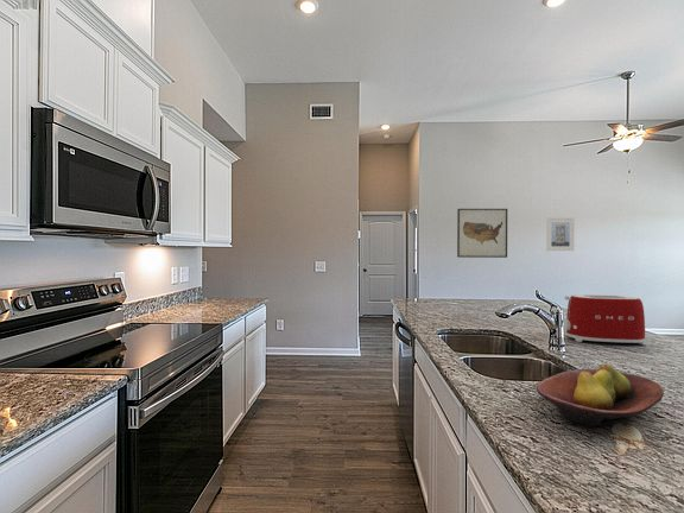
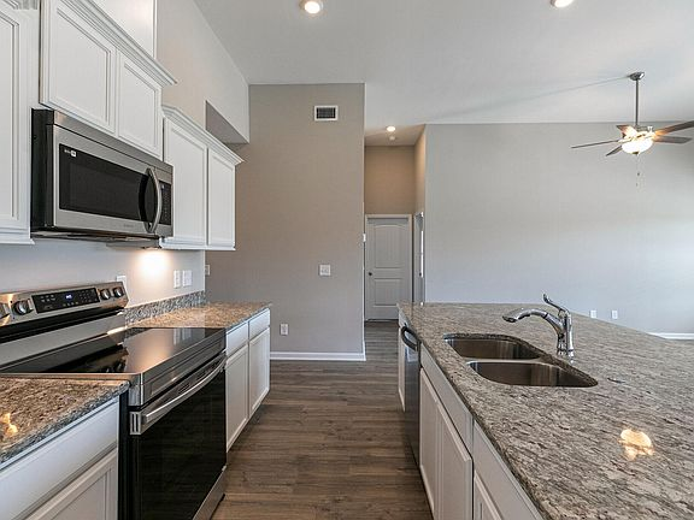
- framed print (559, 234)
- toaster (602, 317)
- wall art (482, 233)
- fruit bowl (598, 388)
